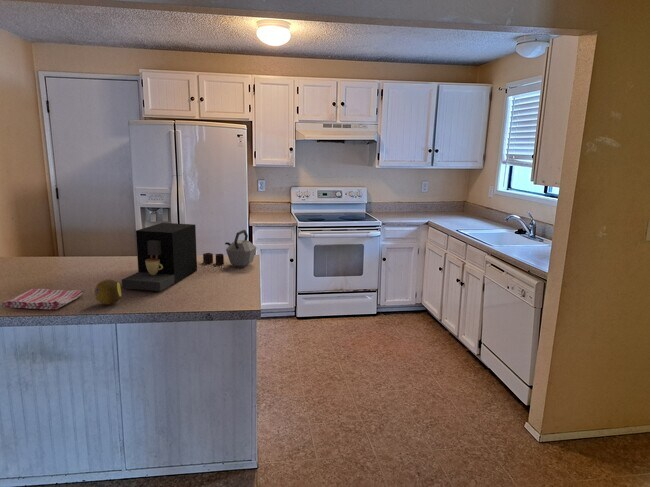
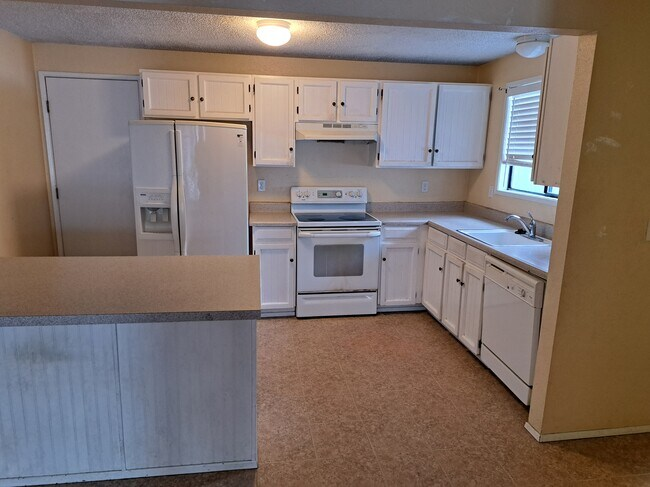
- fruit (108, 291)
- coffee maker (161, 254)
- dish towel (44, 297)
- kettle (228, 247)
